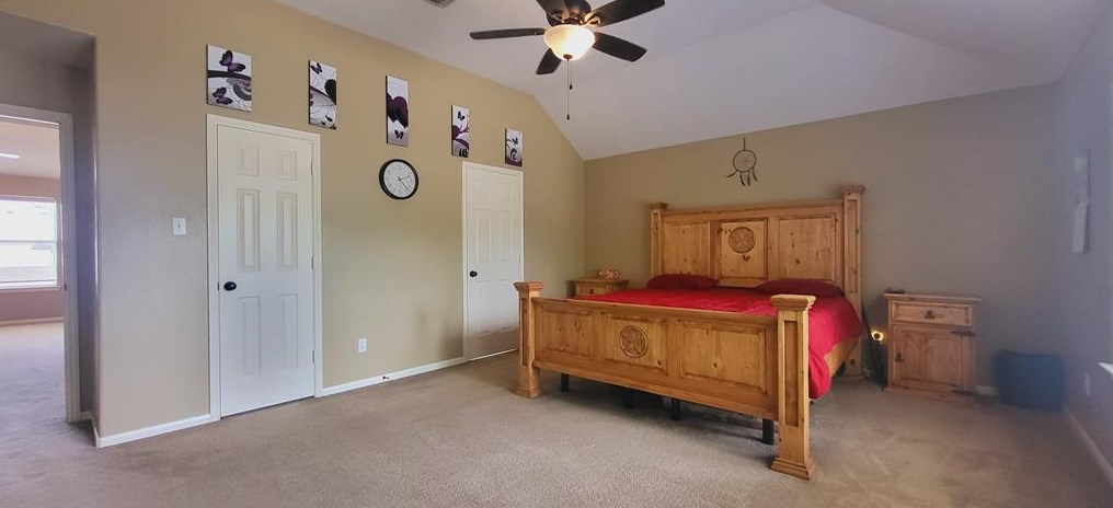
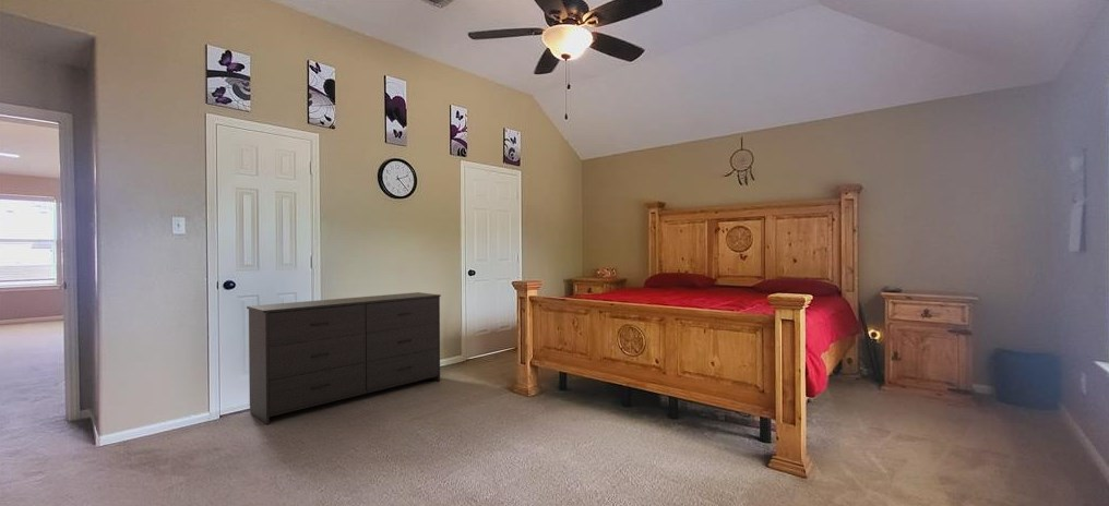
+ dresser (355, 347)
